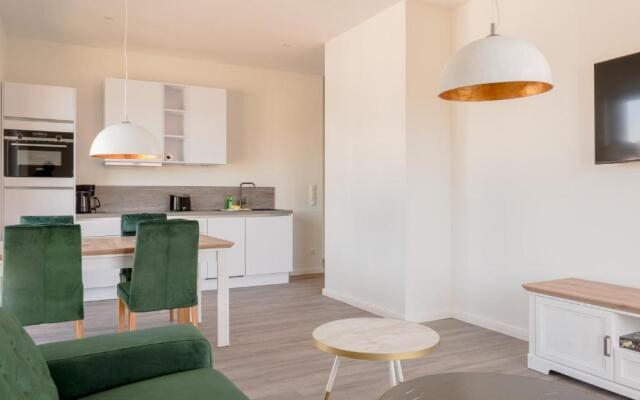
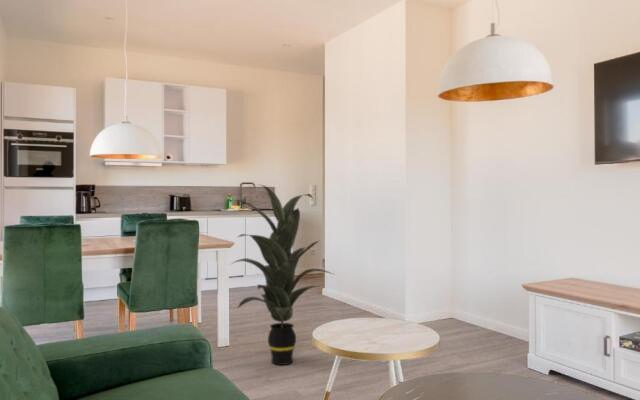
+ indoor plant (274, 272)
